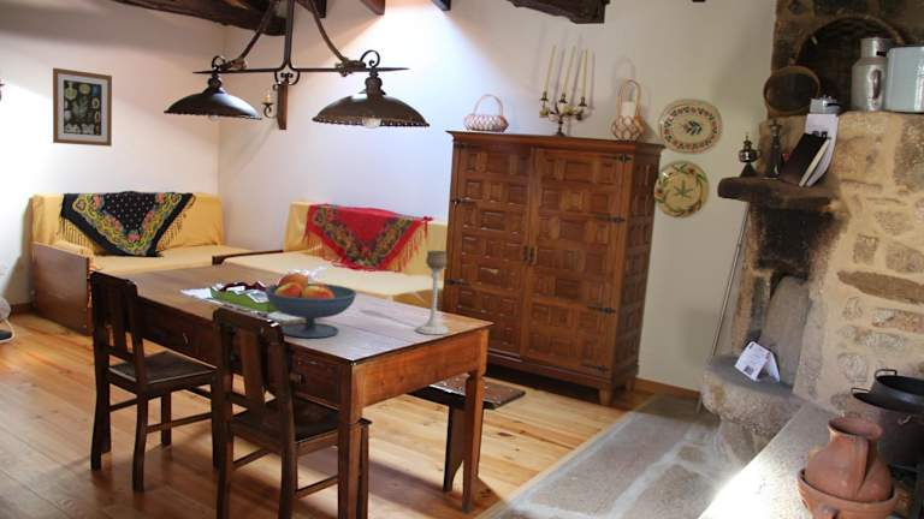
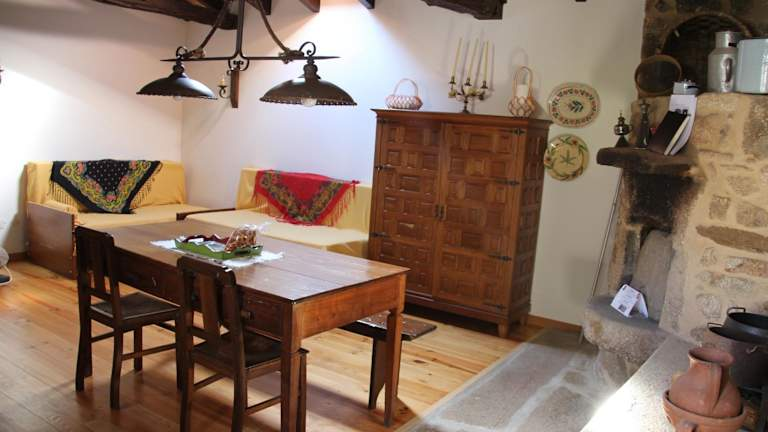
- candle holder (434, 291)
- wall art (83, 108)
- fruit bowl (310, 304)
